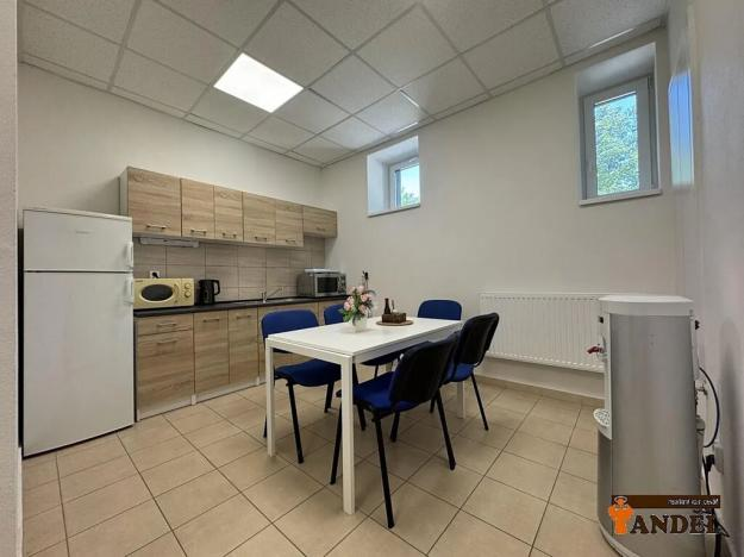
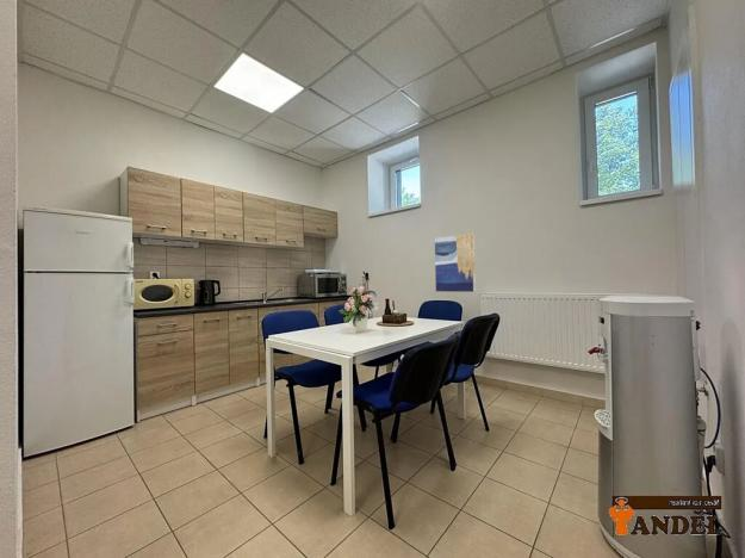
+ wall art (454, 264)
